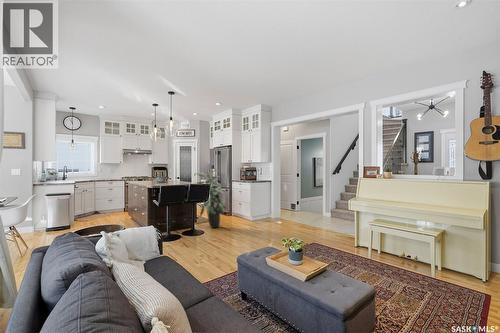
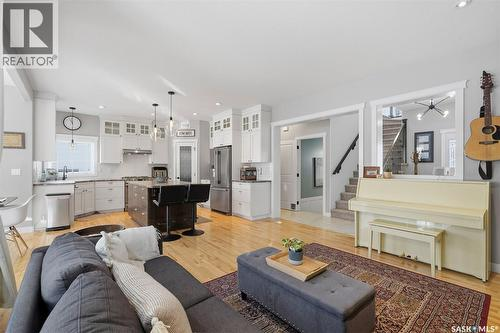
- indoor plant (211, 198)
